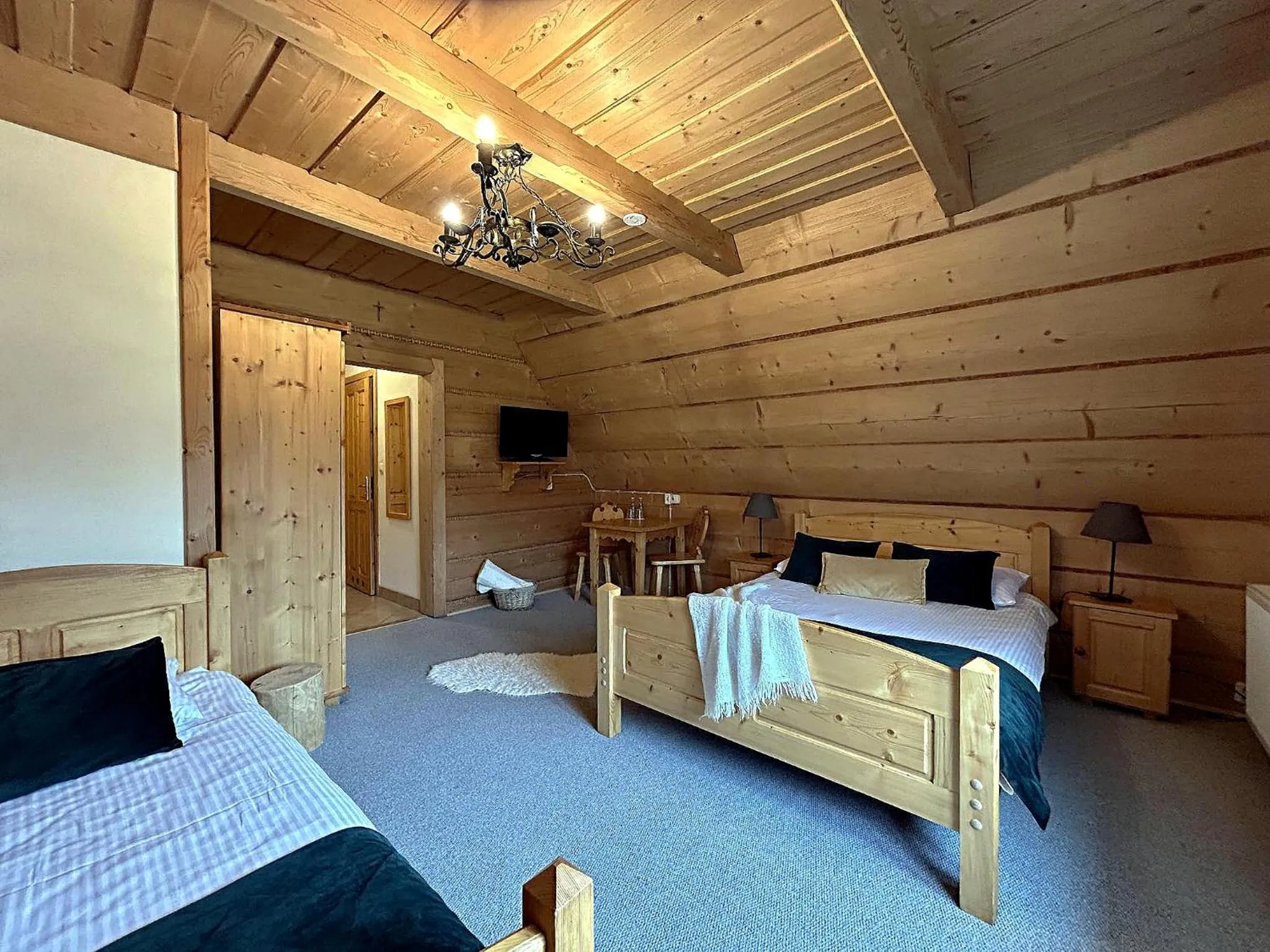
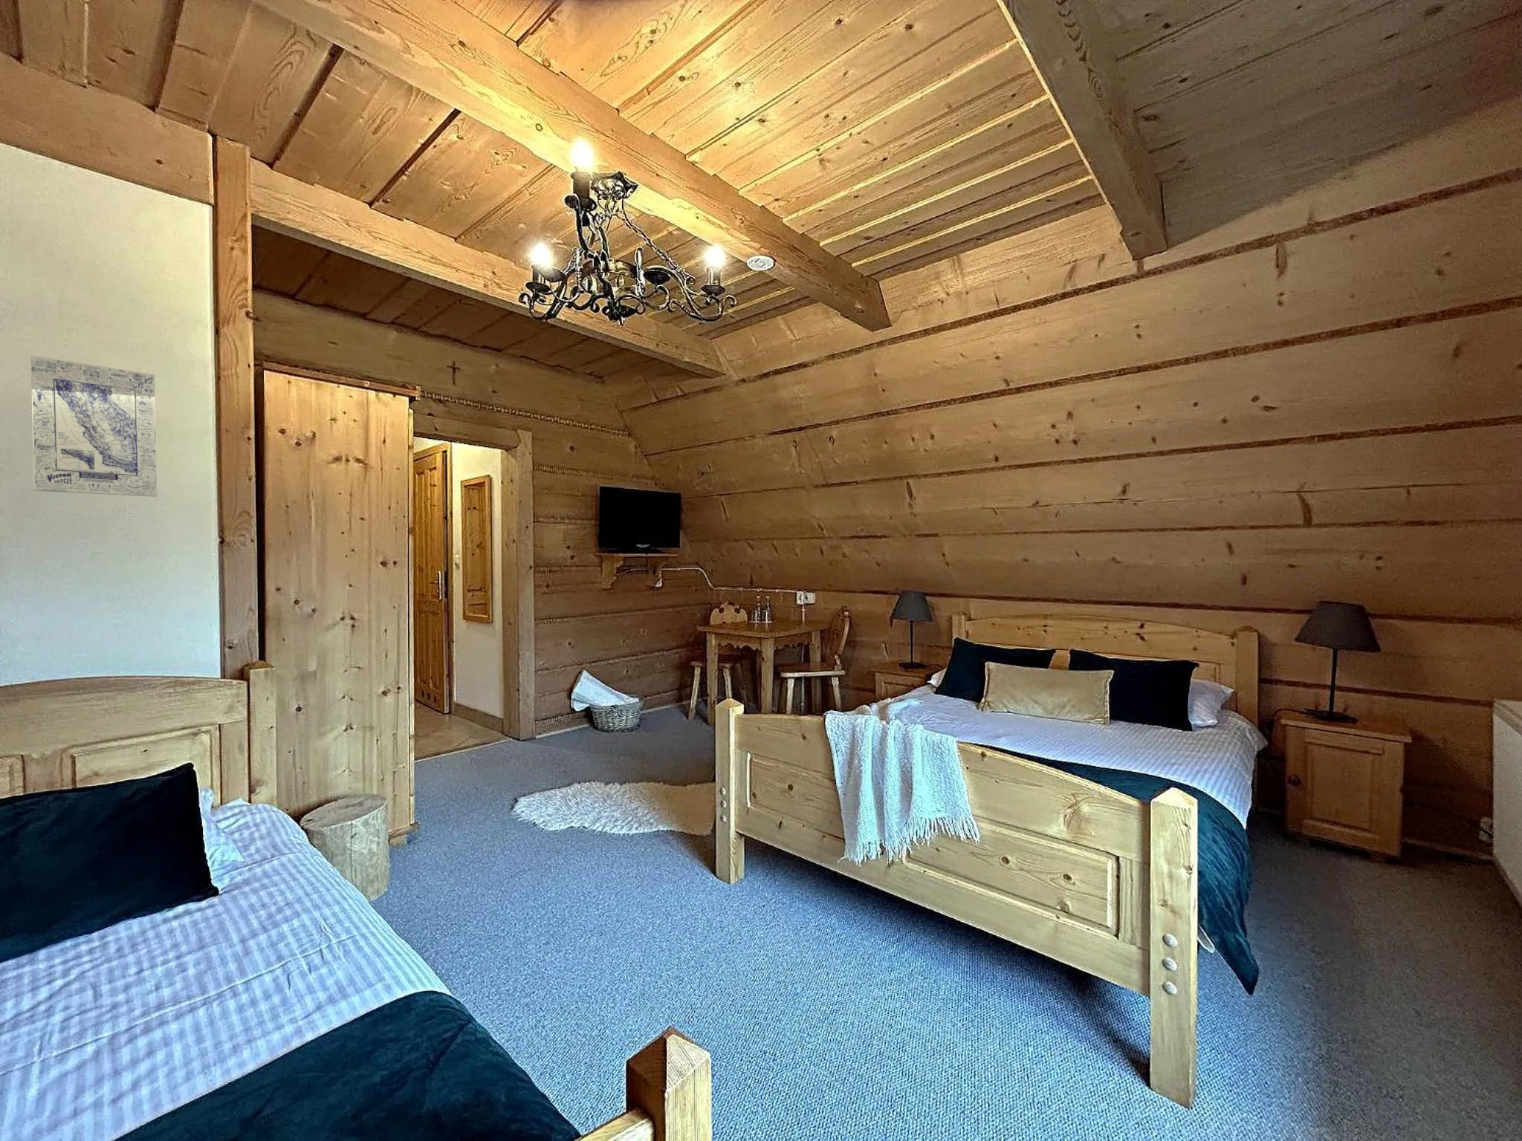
+ wall art (97, 429)
